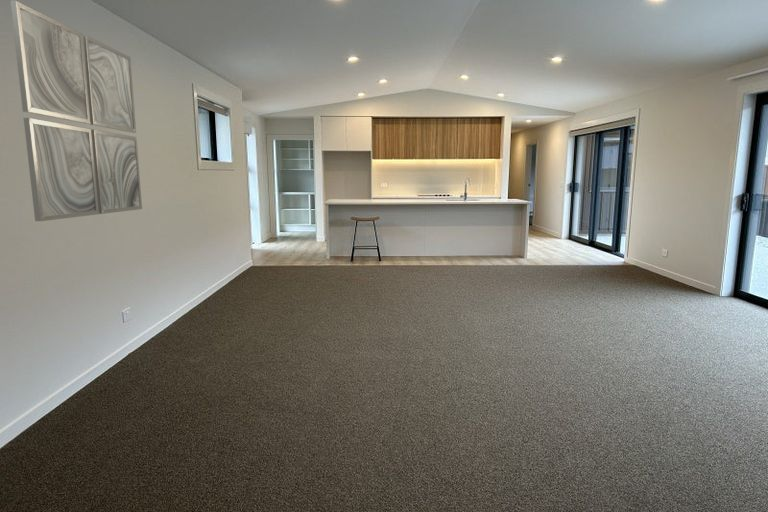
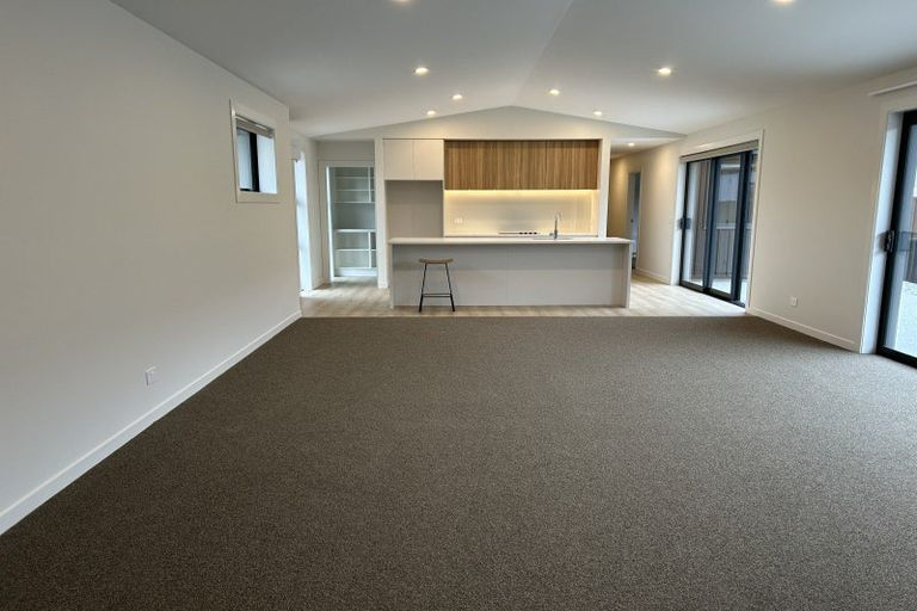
- wall art (90, 124)
